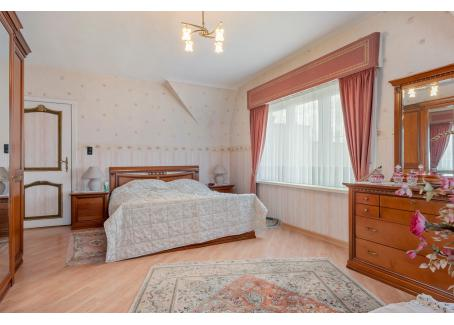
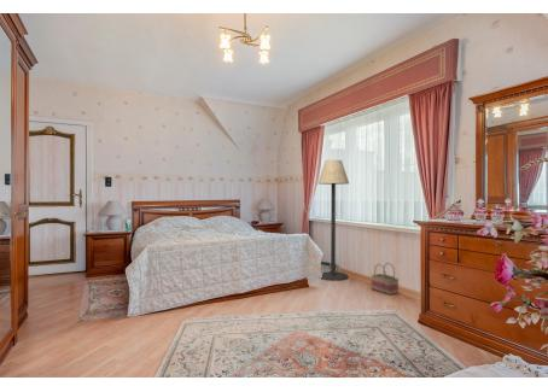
+ floor lamp (333, 218)
+ basket (384, 276)
